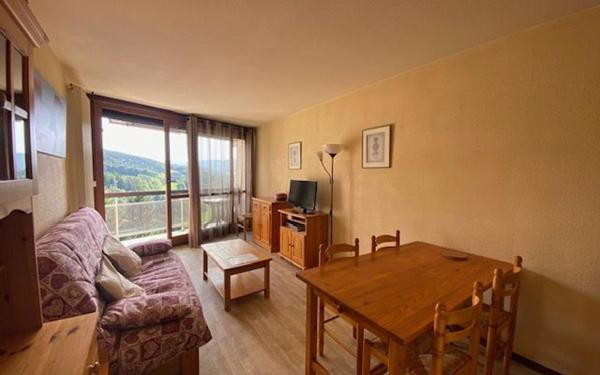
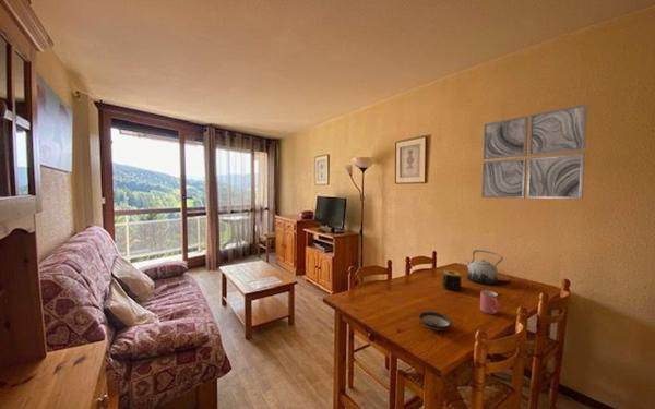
+ saucer (434, 322)
+ candle (451, 279)
+ mug (490, 303)
+ teapot (479, 265)
+ wall art (526, 158)
